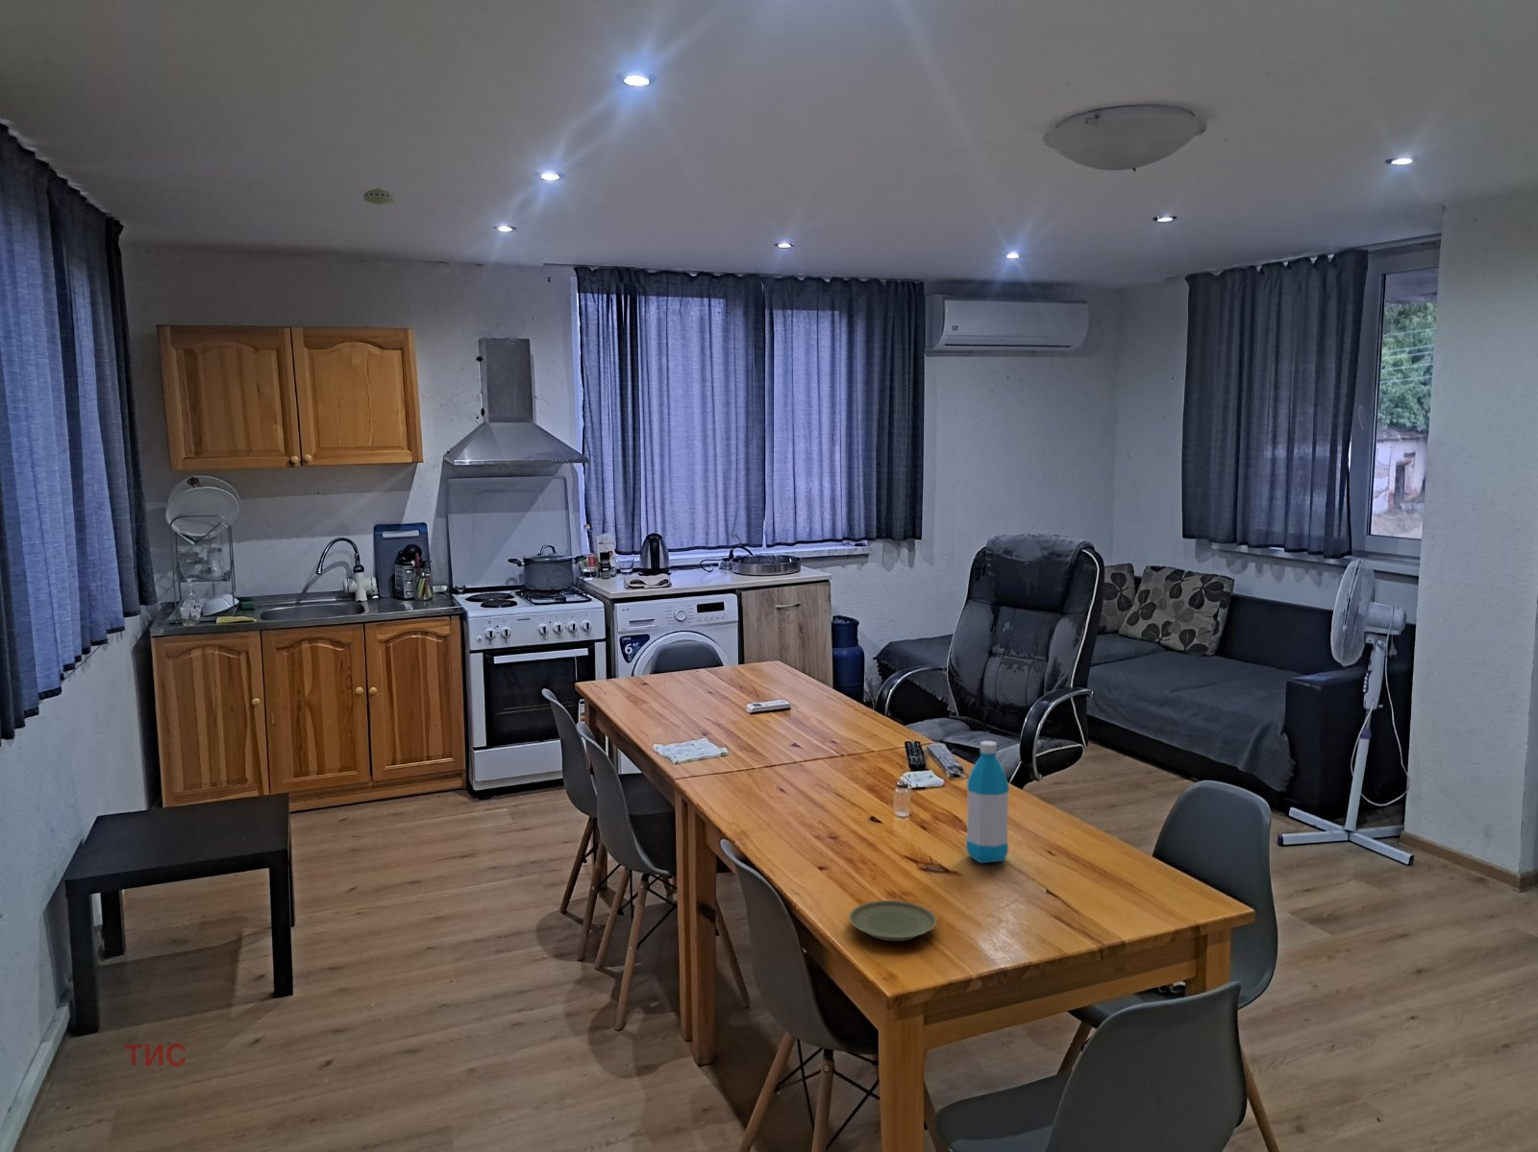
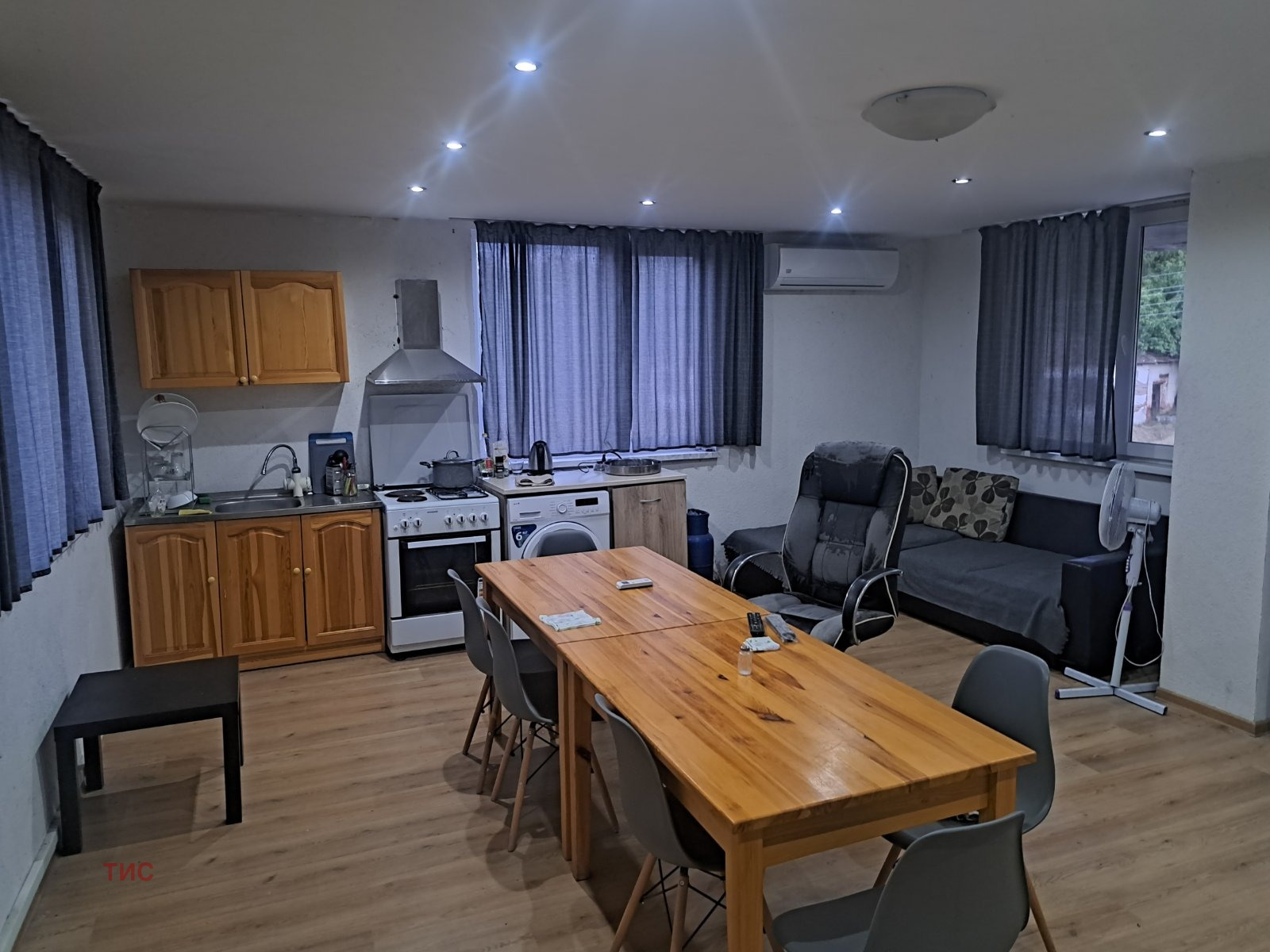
- water bottle (987, 801)
- smoke detector (379, 196)
- plate (893, 922)
